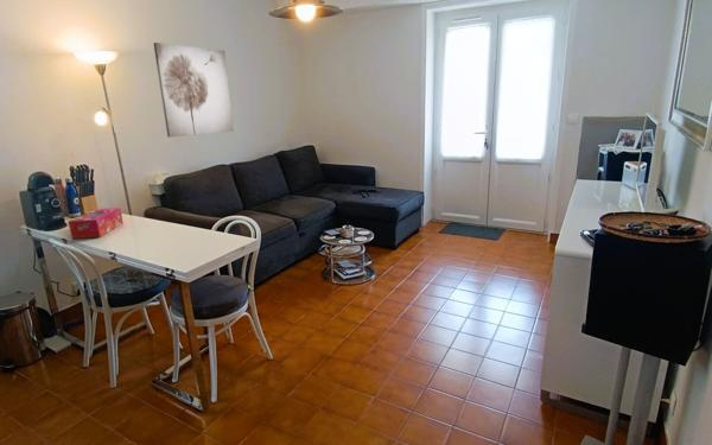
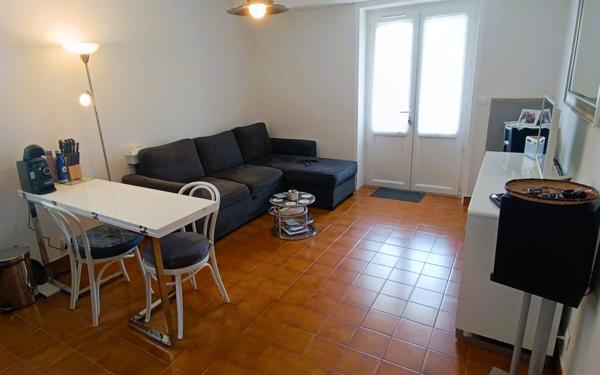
- tissue box (97, 222)
- wall art (197, 91)
